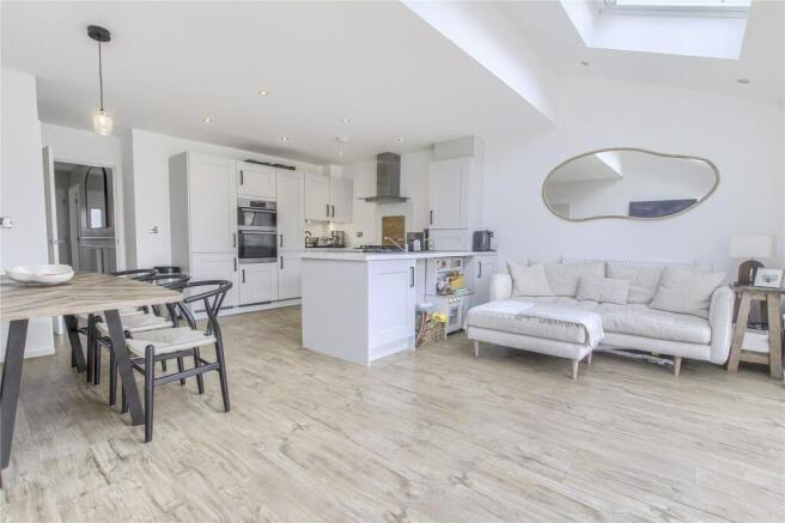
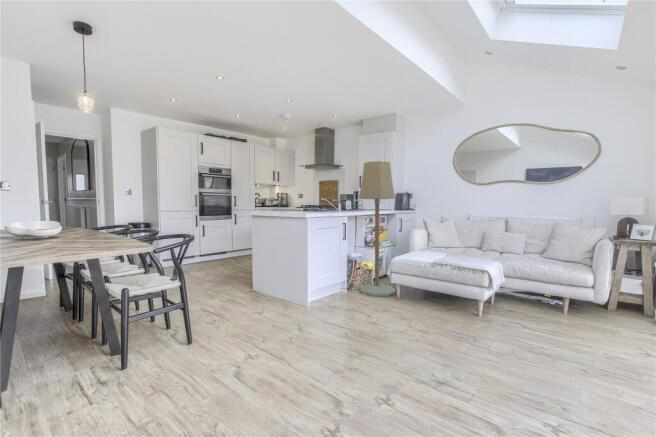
+ floor lamp (377, 227)
